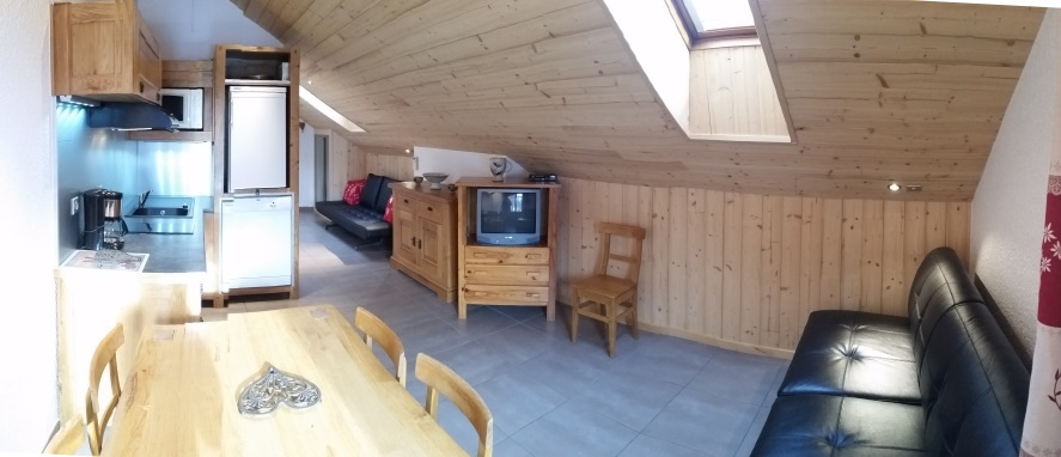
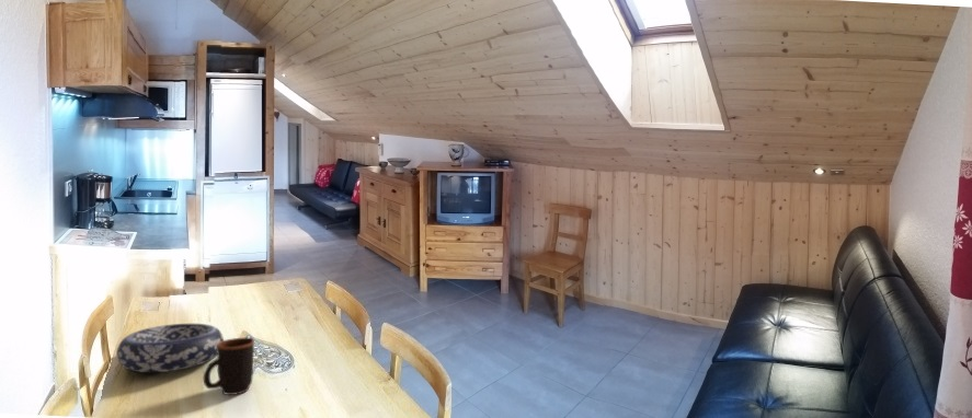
+ decorative bowl (172, 347)
+ mug (229, 368)
